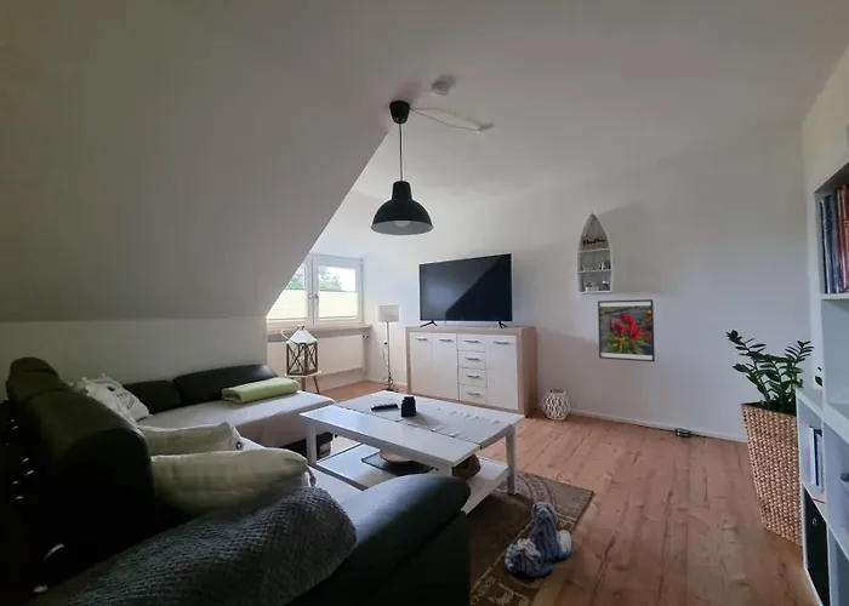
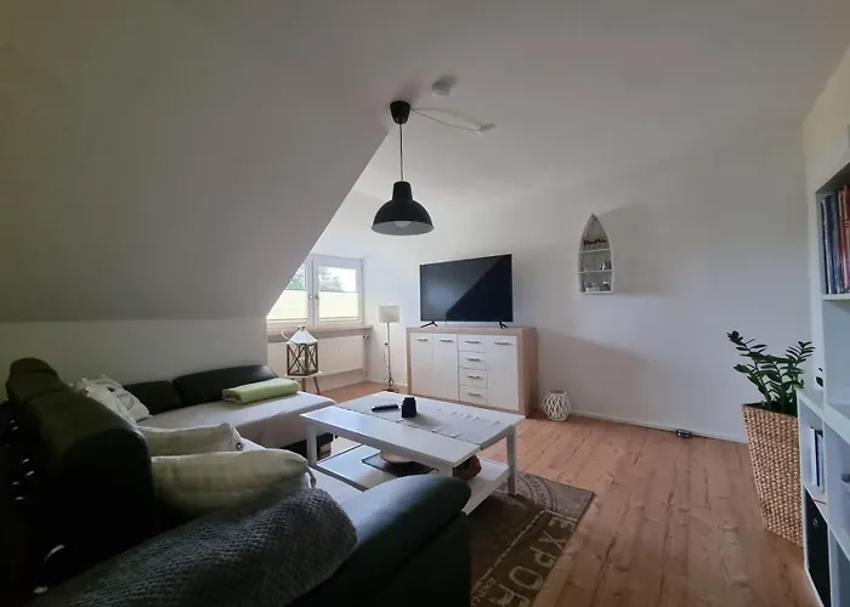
- plush toy (539, 528)
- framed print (625, 330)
